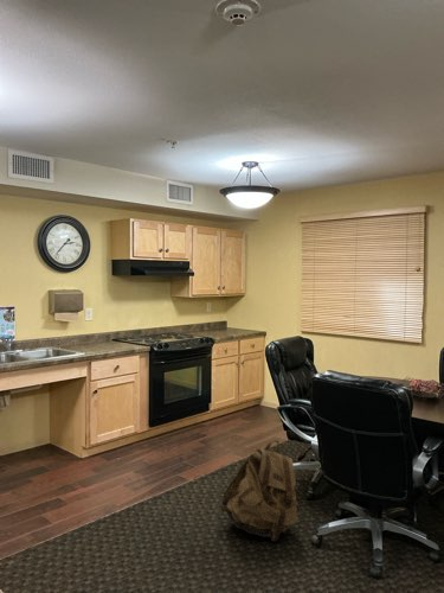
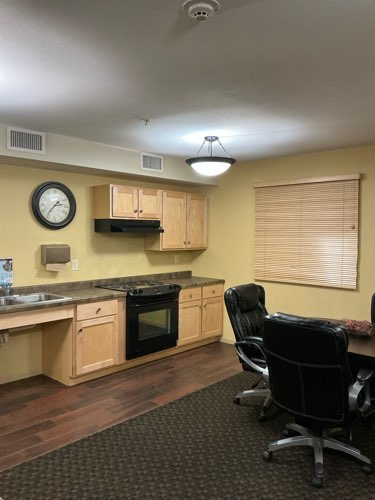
- backpack (258, 486)
